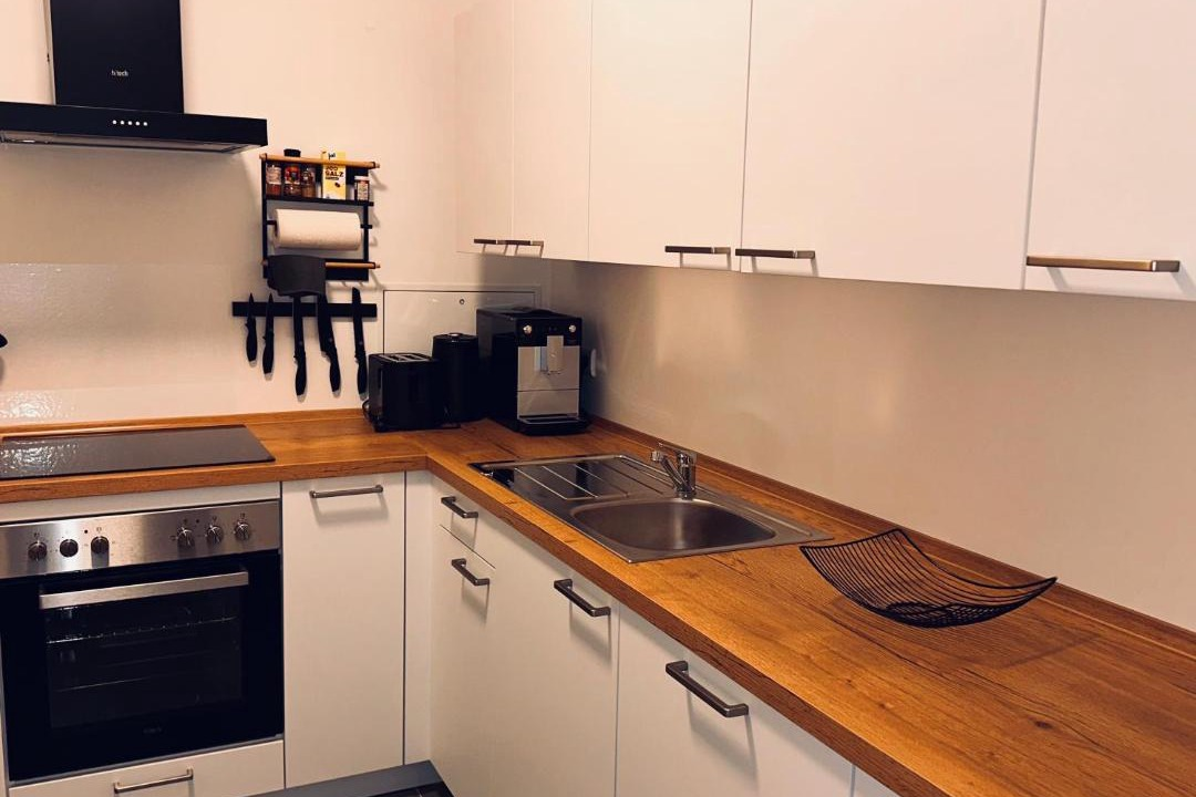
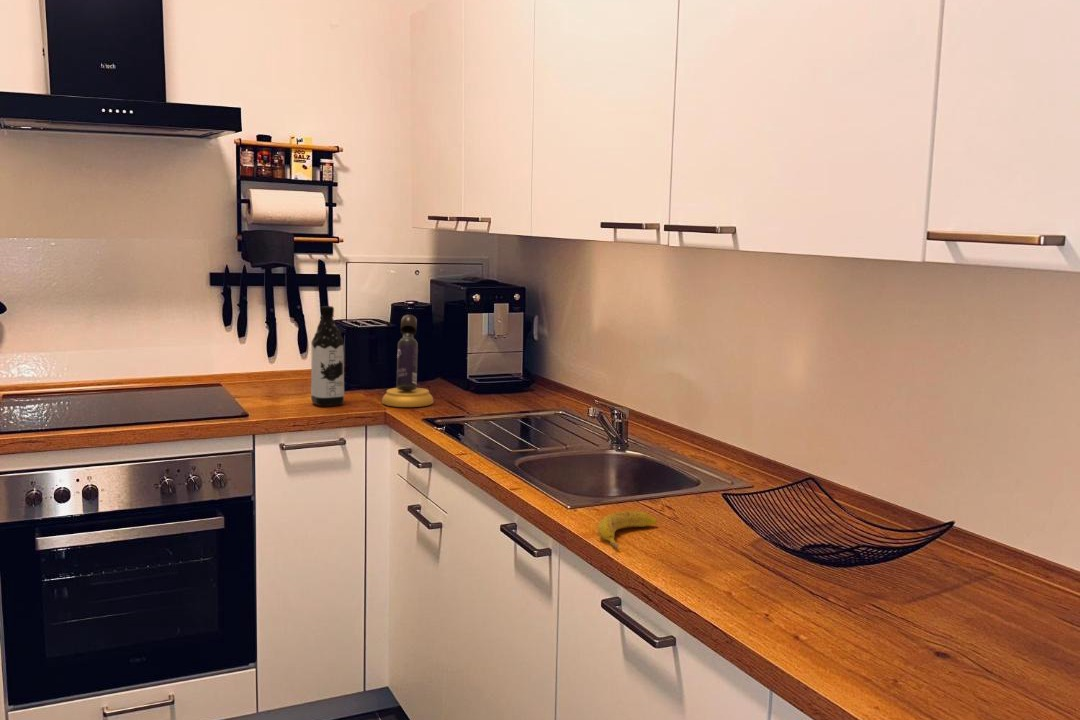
+ spray can (407, 359)
+ banana (627, 525)
+ water bottle (327, 355)
